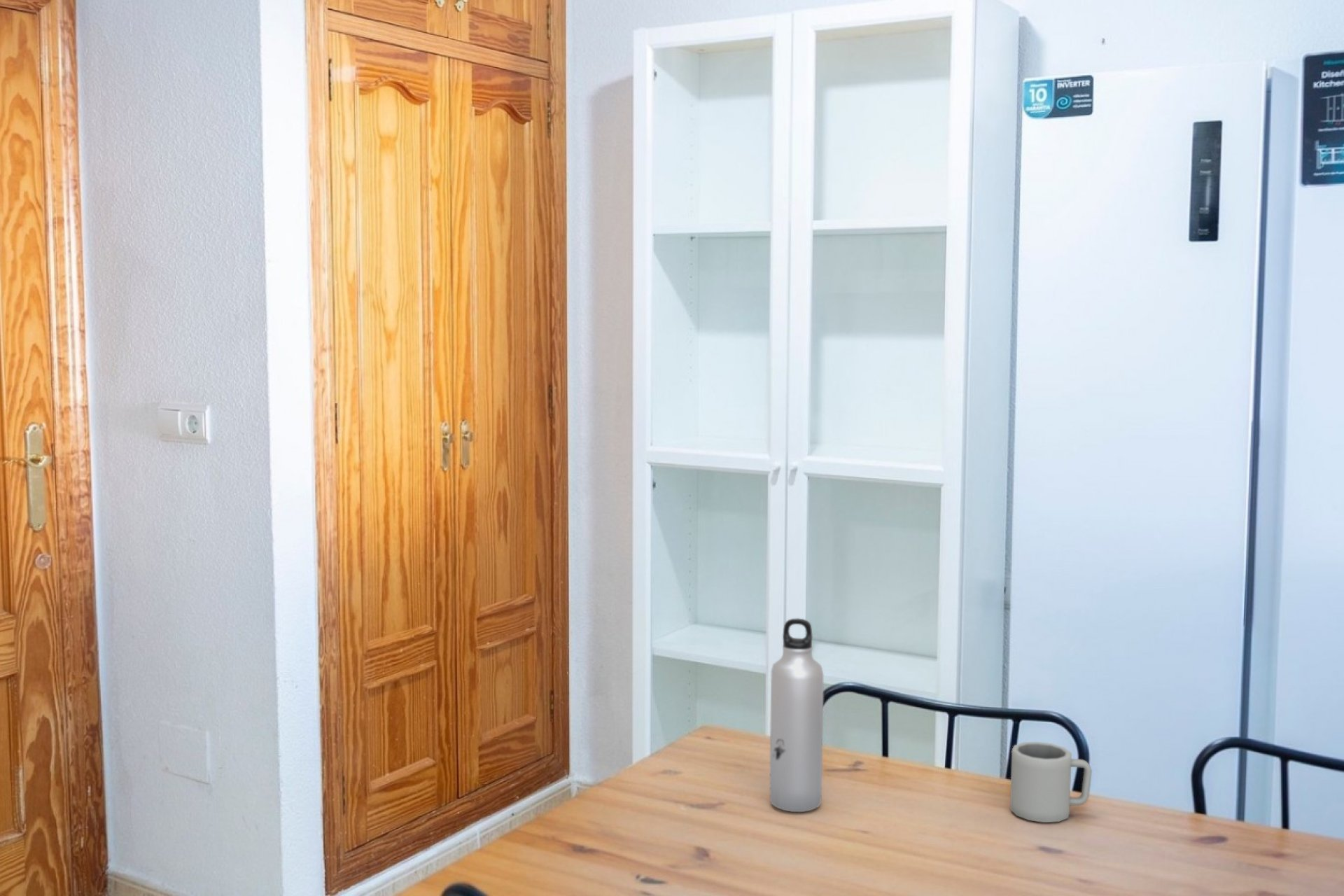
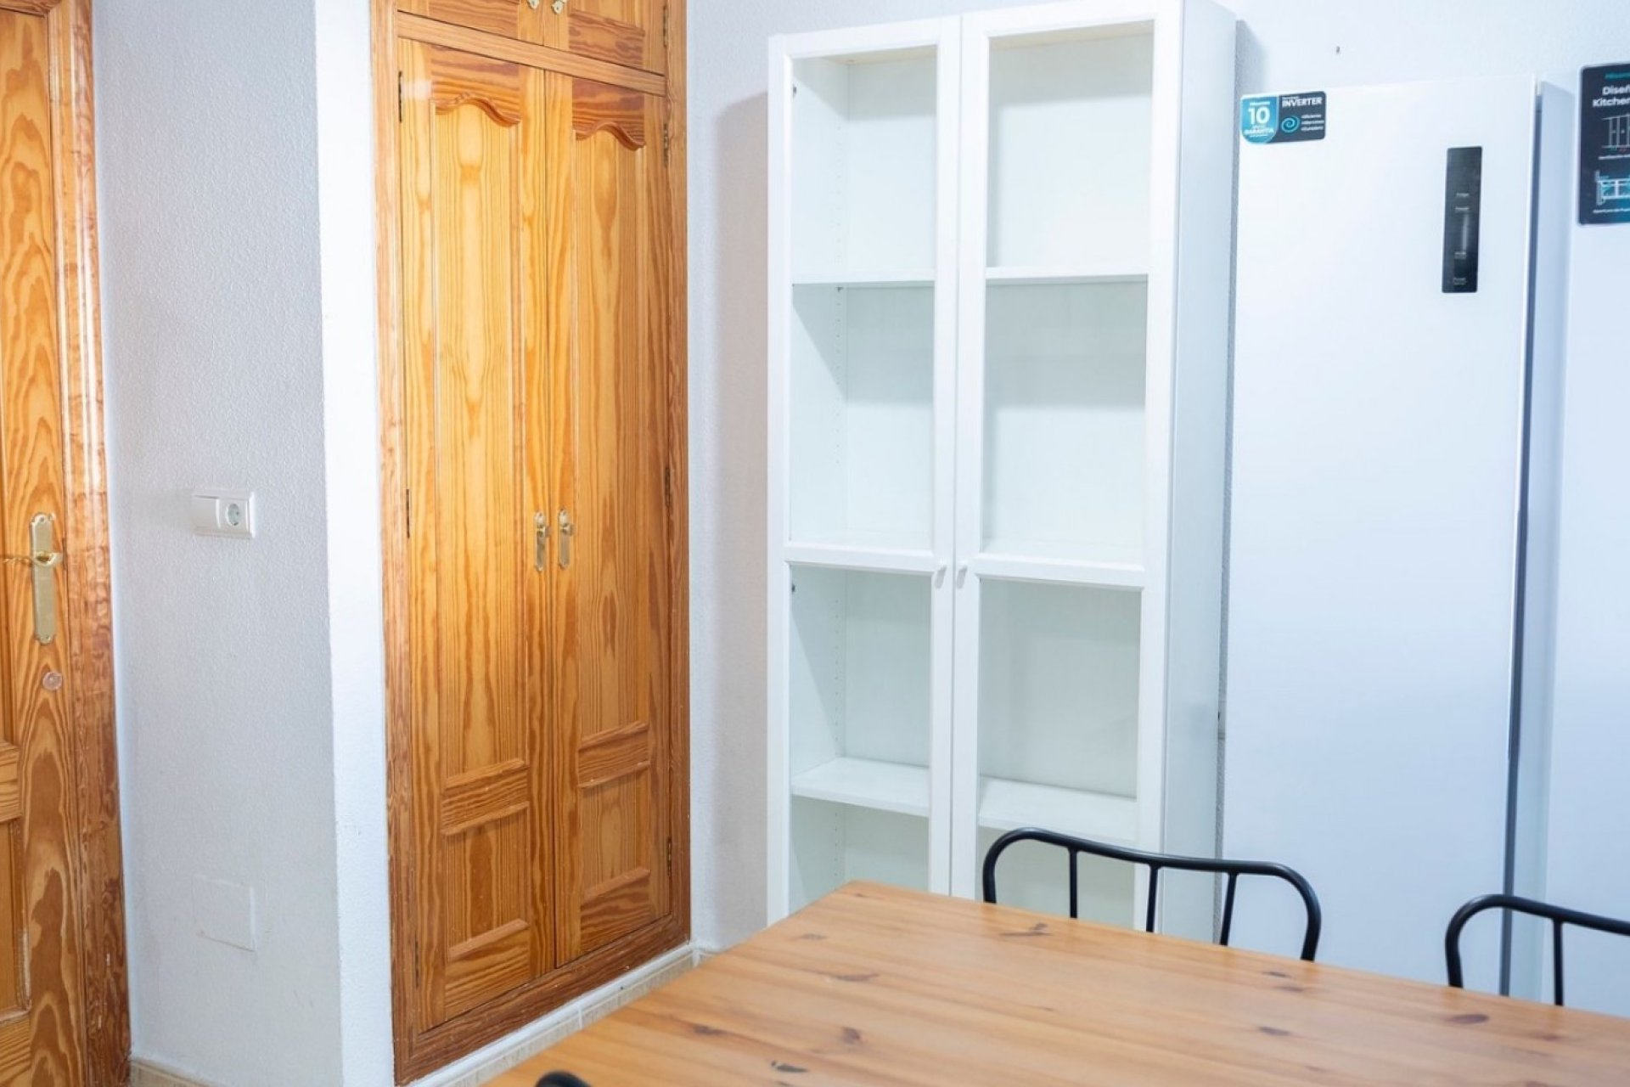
- water bottle (797, 712)
- cup (1050, 782)
